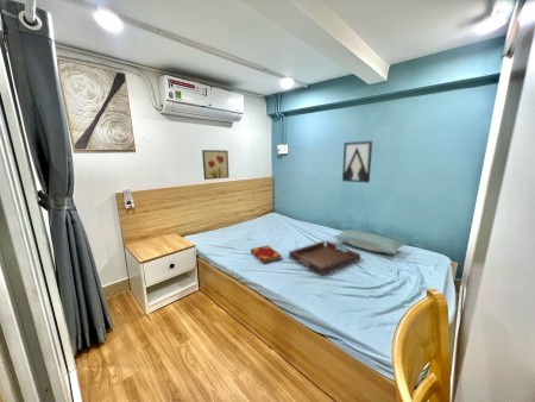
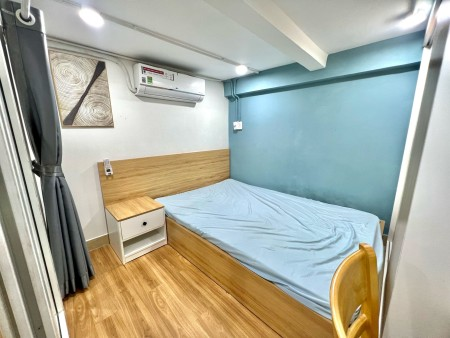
- hardback book (265, 253)
- wall art (215, 164)
- serving tray (323, 256)
- pillow (366, 240)
- wall art (355, 162)
